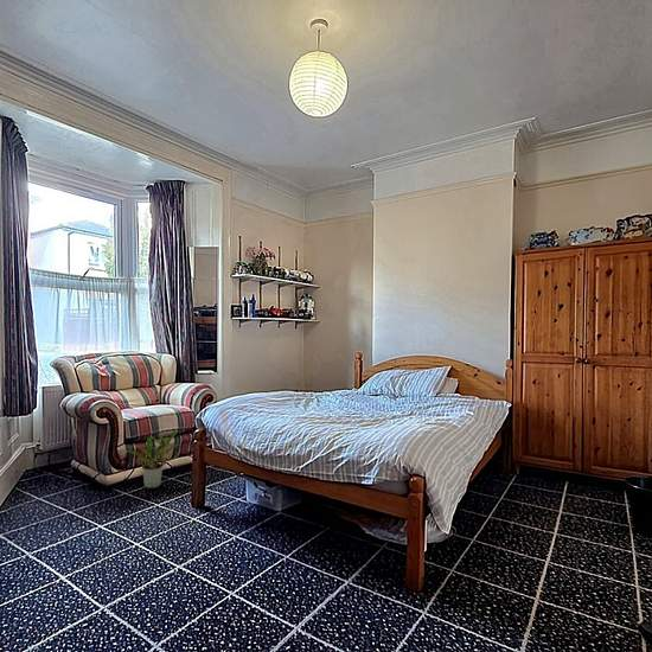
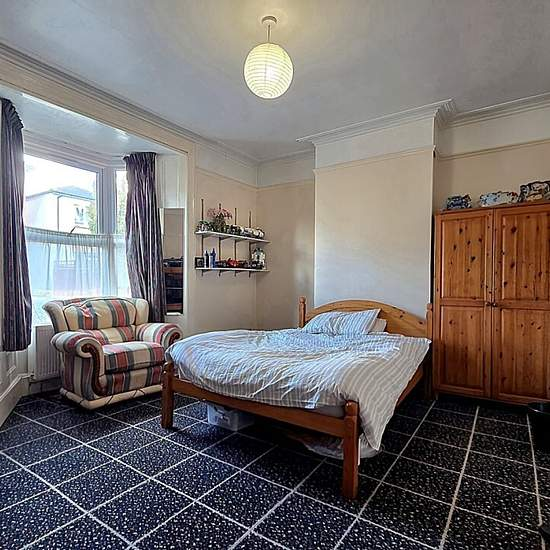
- potted plant (158, 459)
